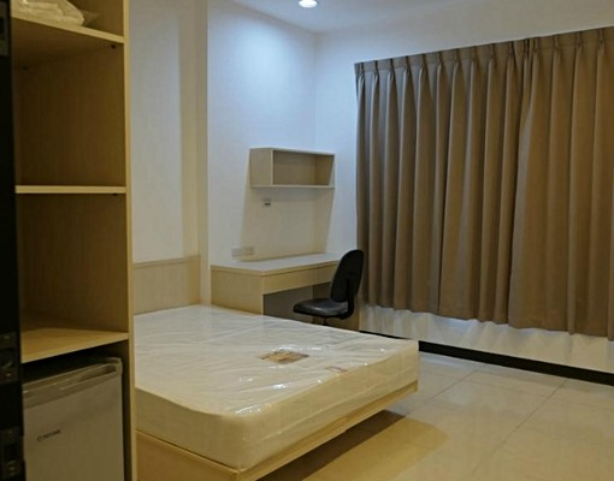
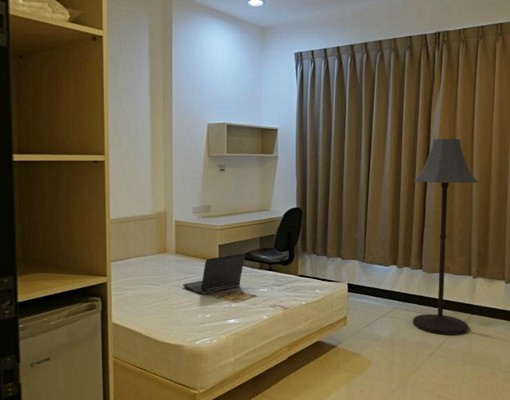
+ floor lamp (443, 233)
+ laptop computer (213, 270)
